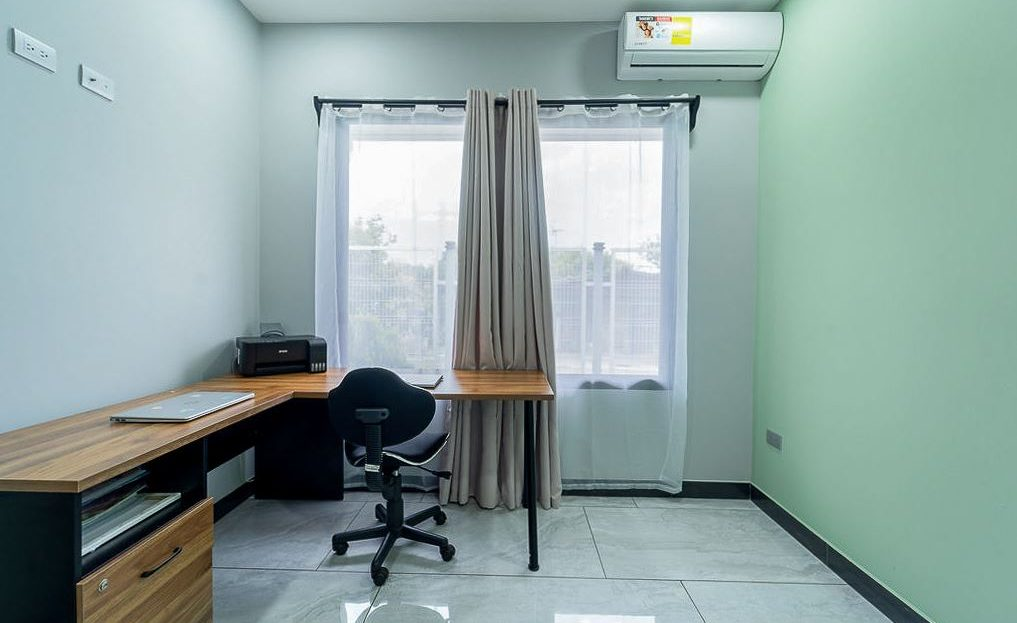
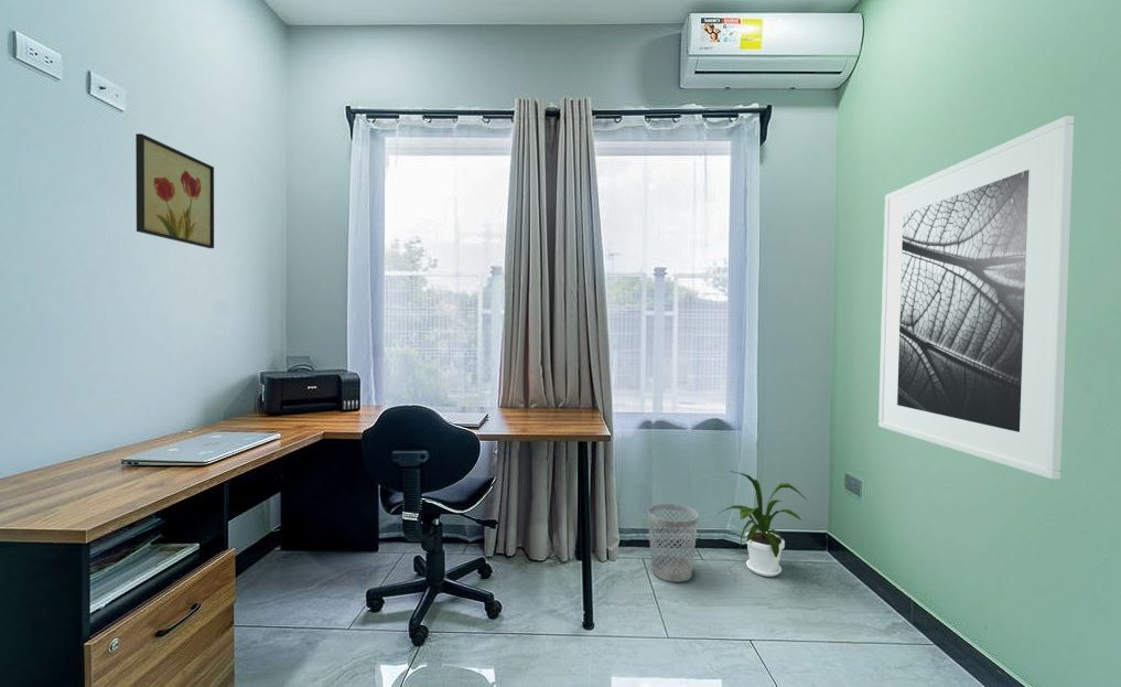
+ house plant (762, 522)
+ wastebasket (671, 543)
+ wall art (176, 196)
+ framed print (953, 307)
